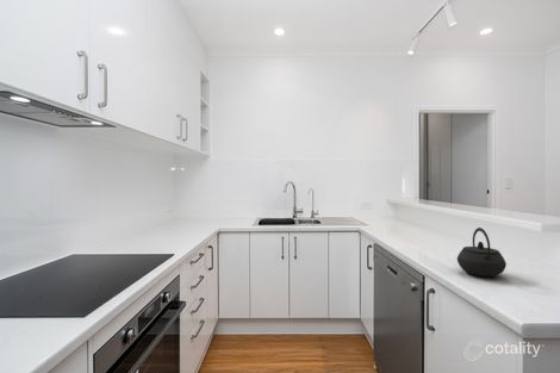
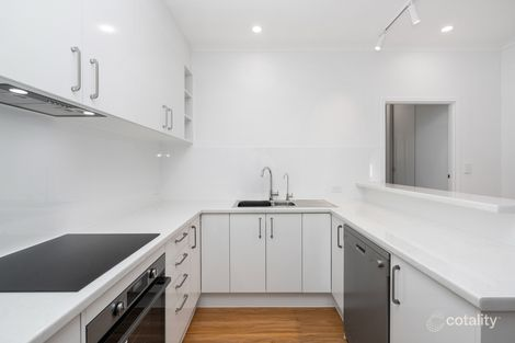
- kettle (479, 249)
